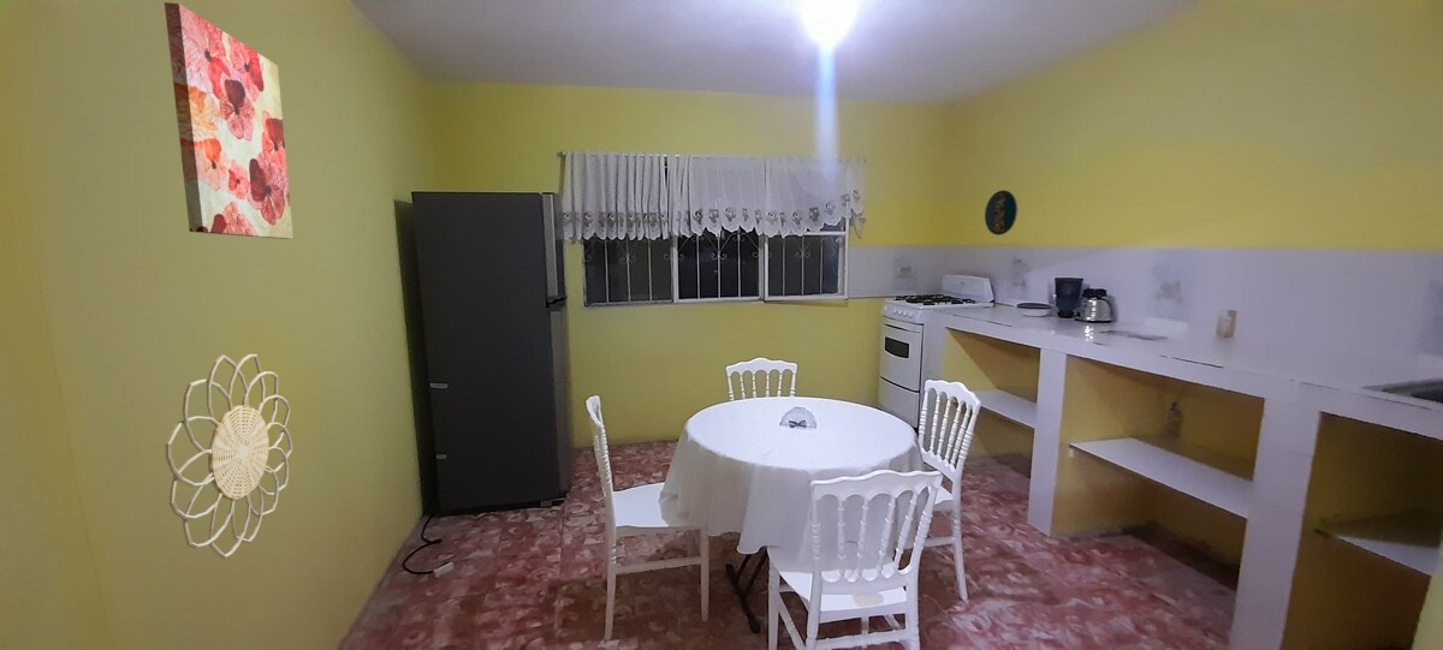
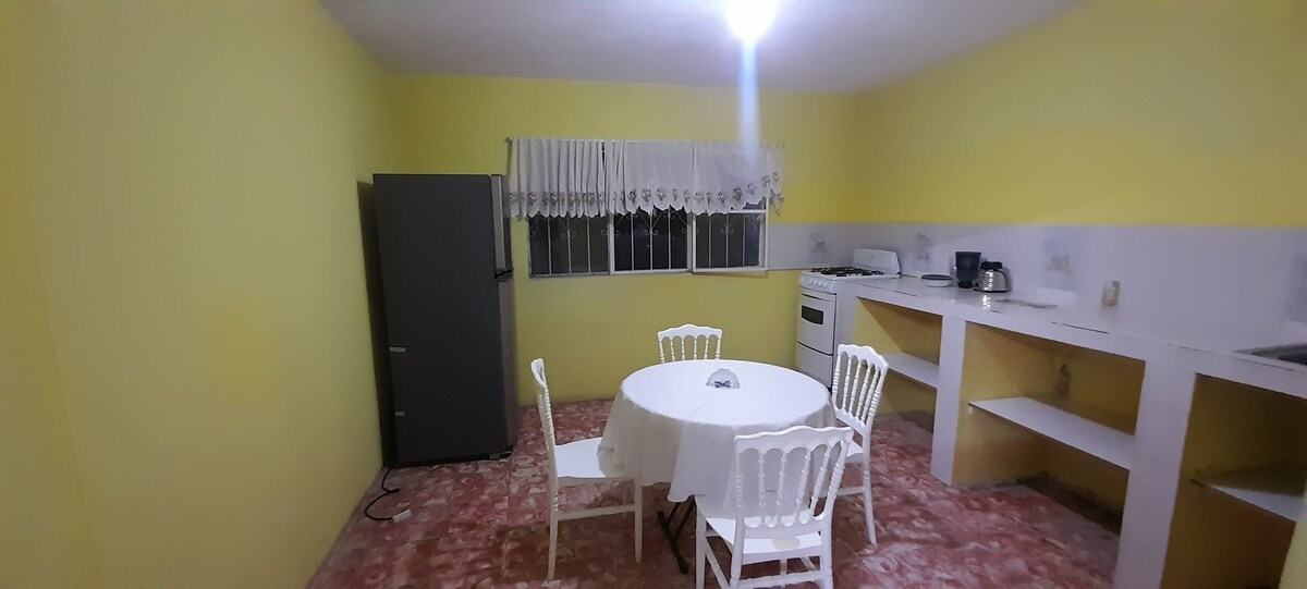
- wall art (238, 138)
- decorative wall piece (238, 449)
- decorative plate (999, 213)
